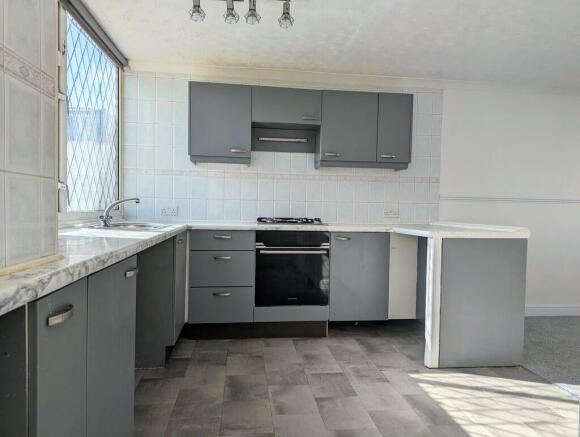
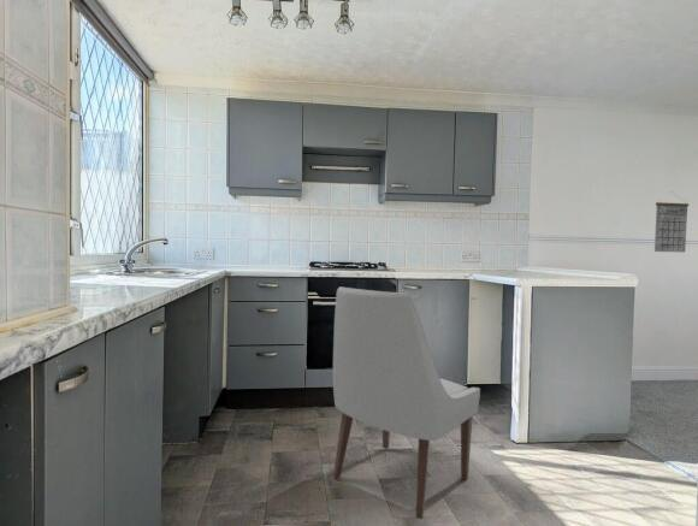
+ chair (398, 384)
+ calendar (670, 221)
